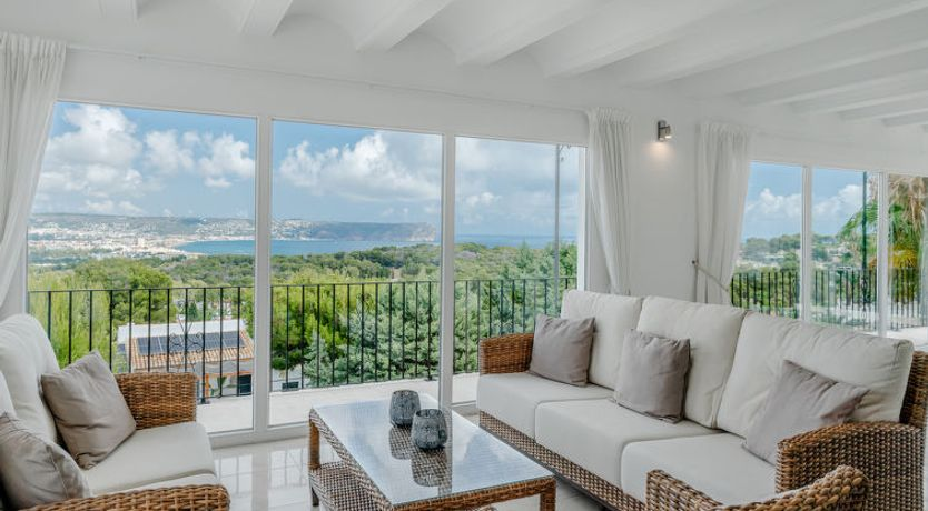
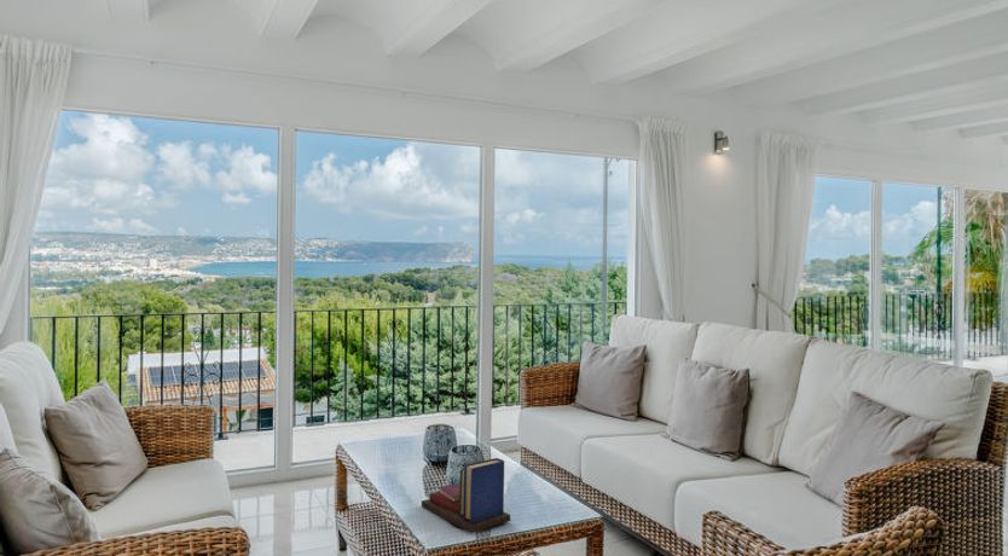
+ book (464, 483)
